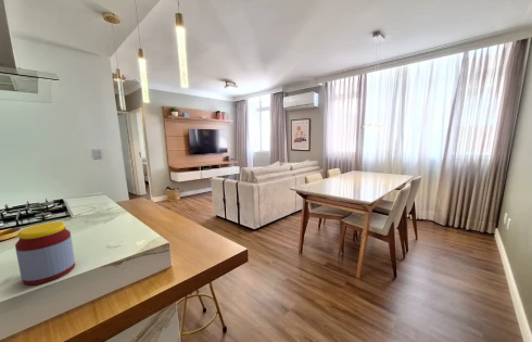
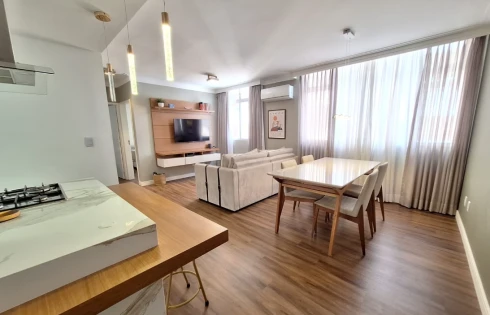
- jar (46, 250)
